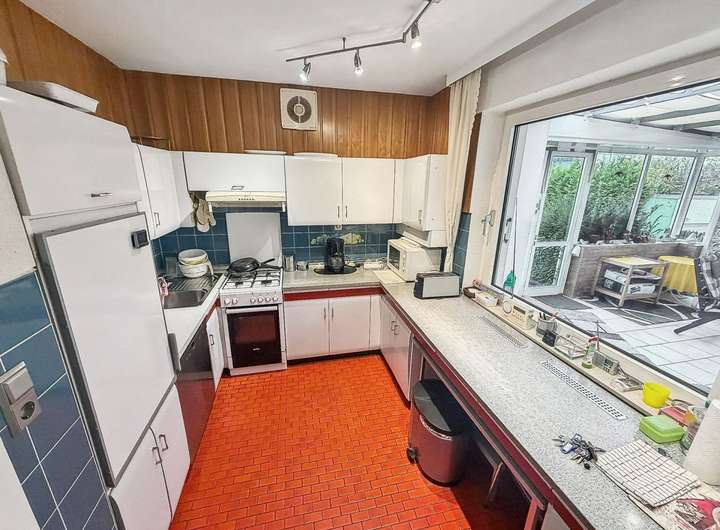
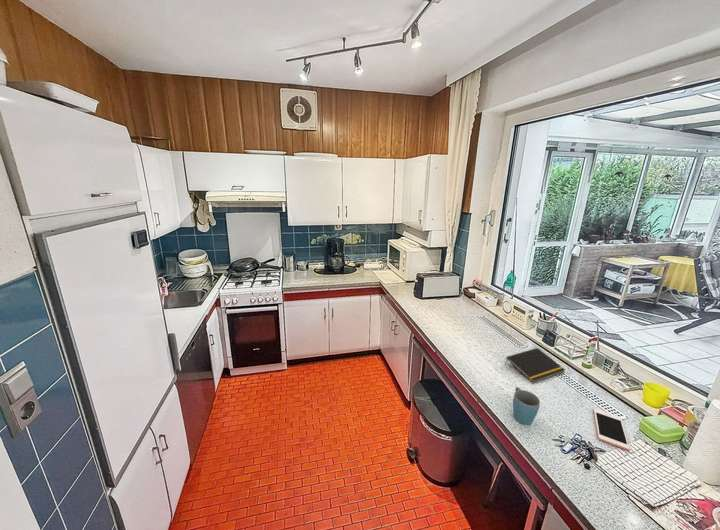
+ cell phone (610, 427)
+ notepad (535, 364)
+ mug (522, 404)
